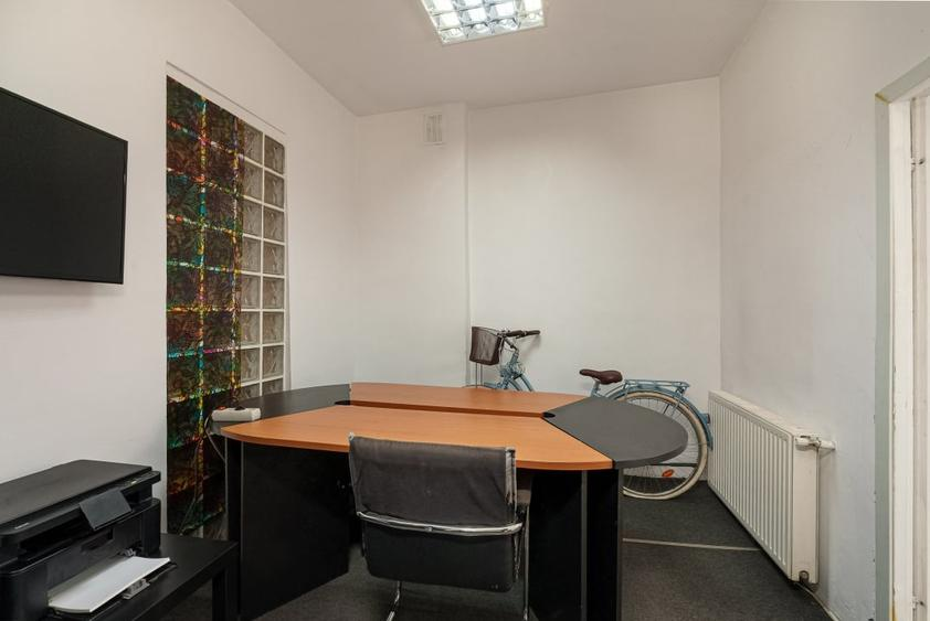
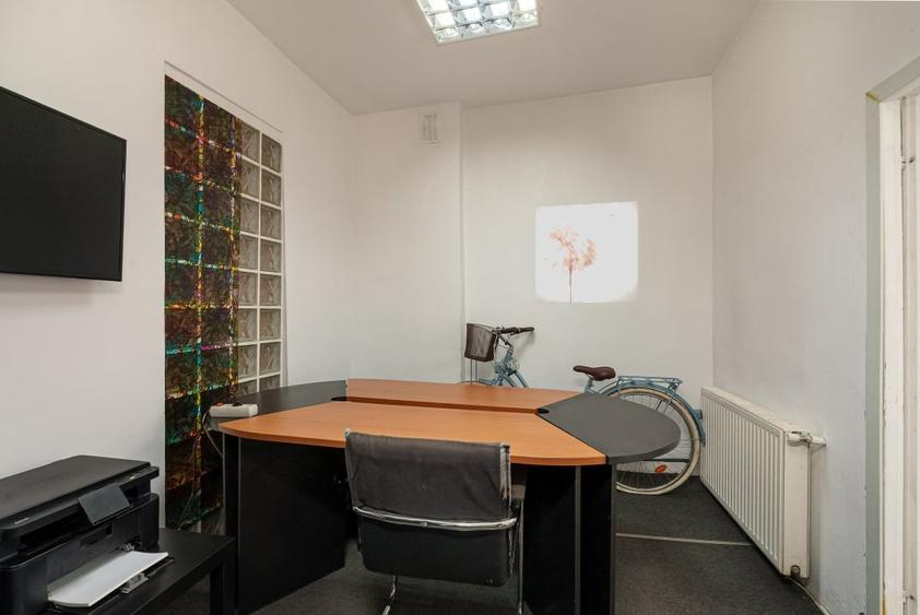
+ wall art (585, 253)
